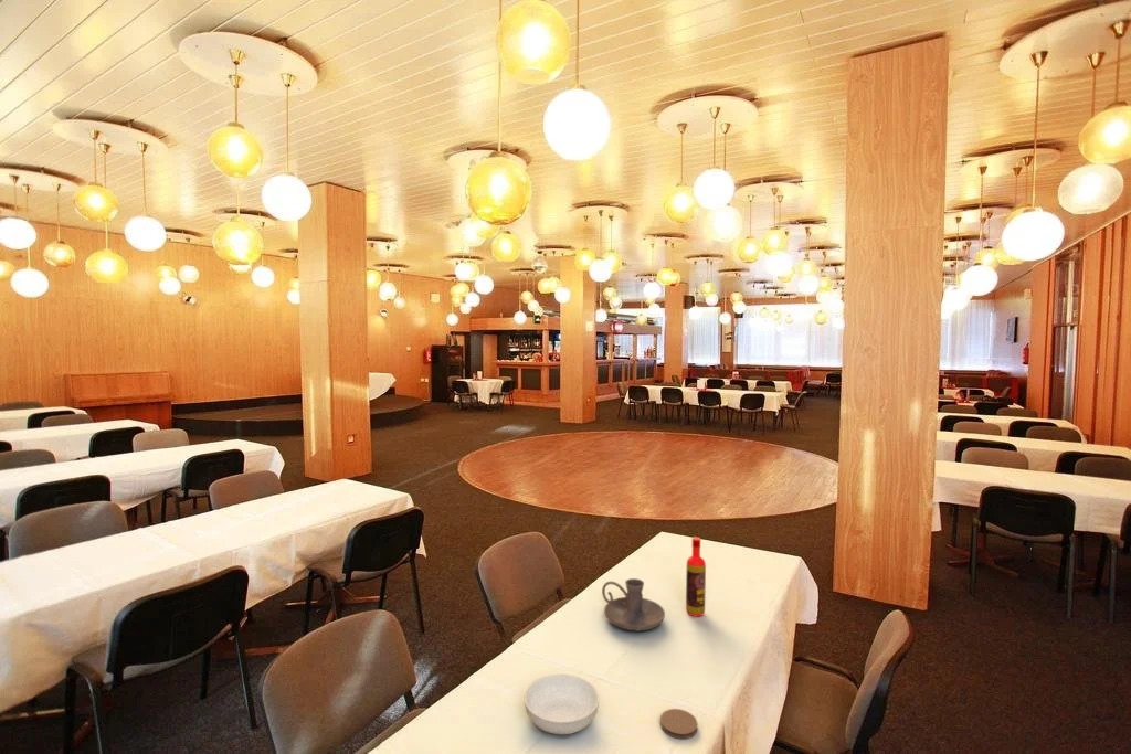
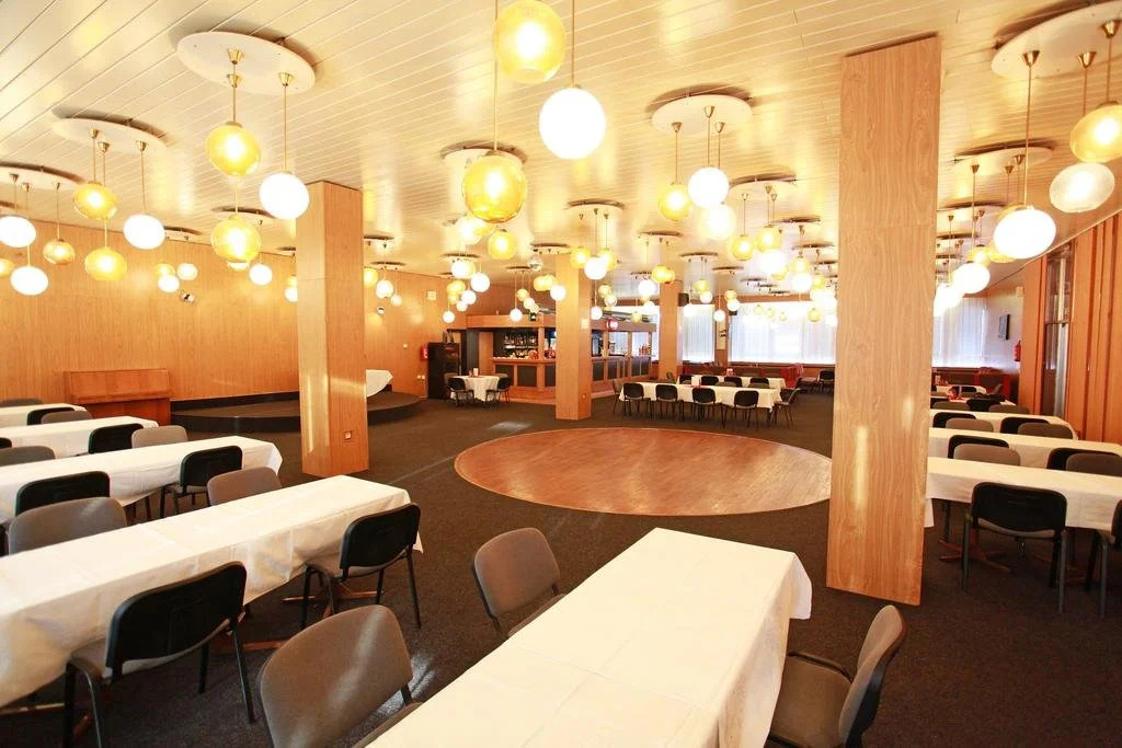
- candle holder (628, 599)
- serving bowl (561, 708)
- coaster (678, 723)
- bottle (696, 575)
